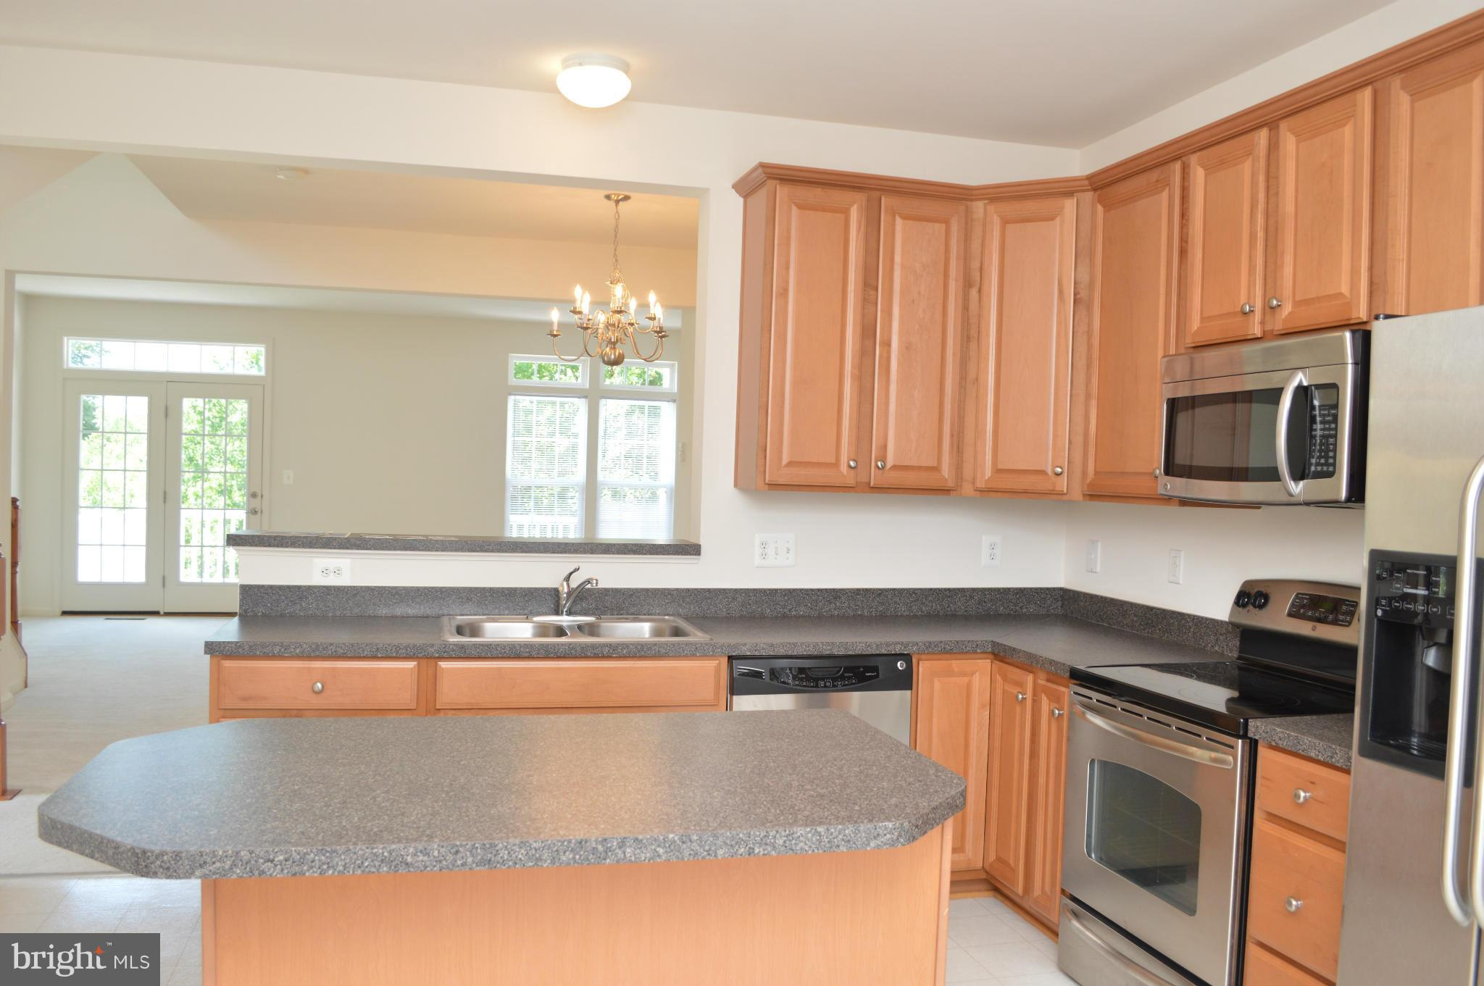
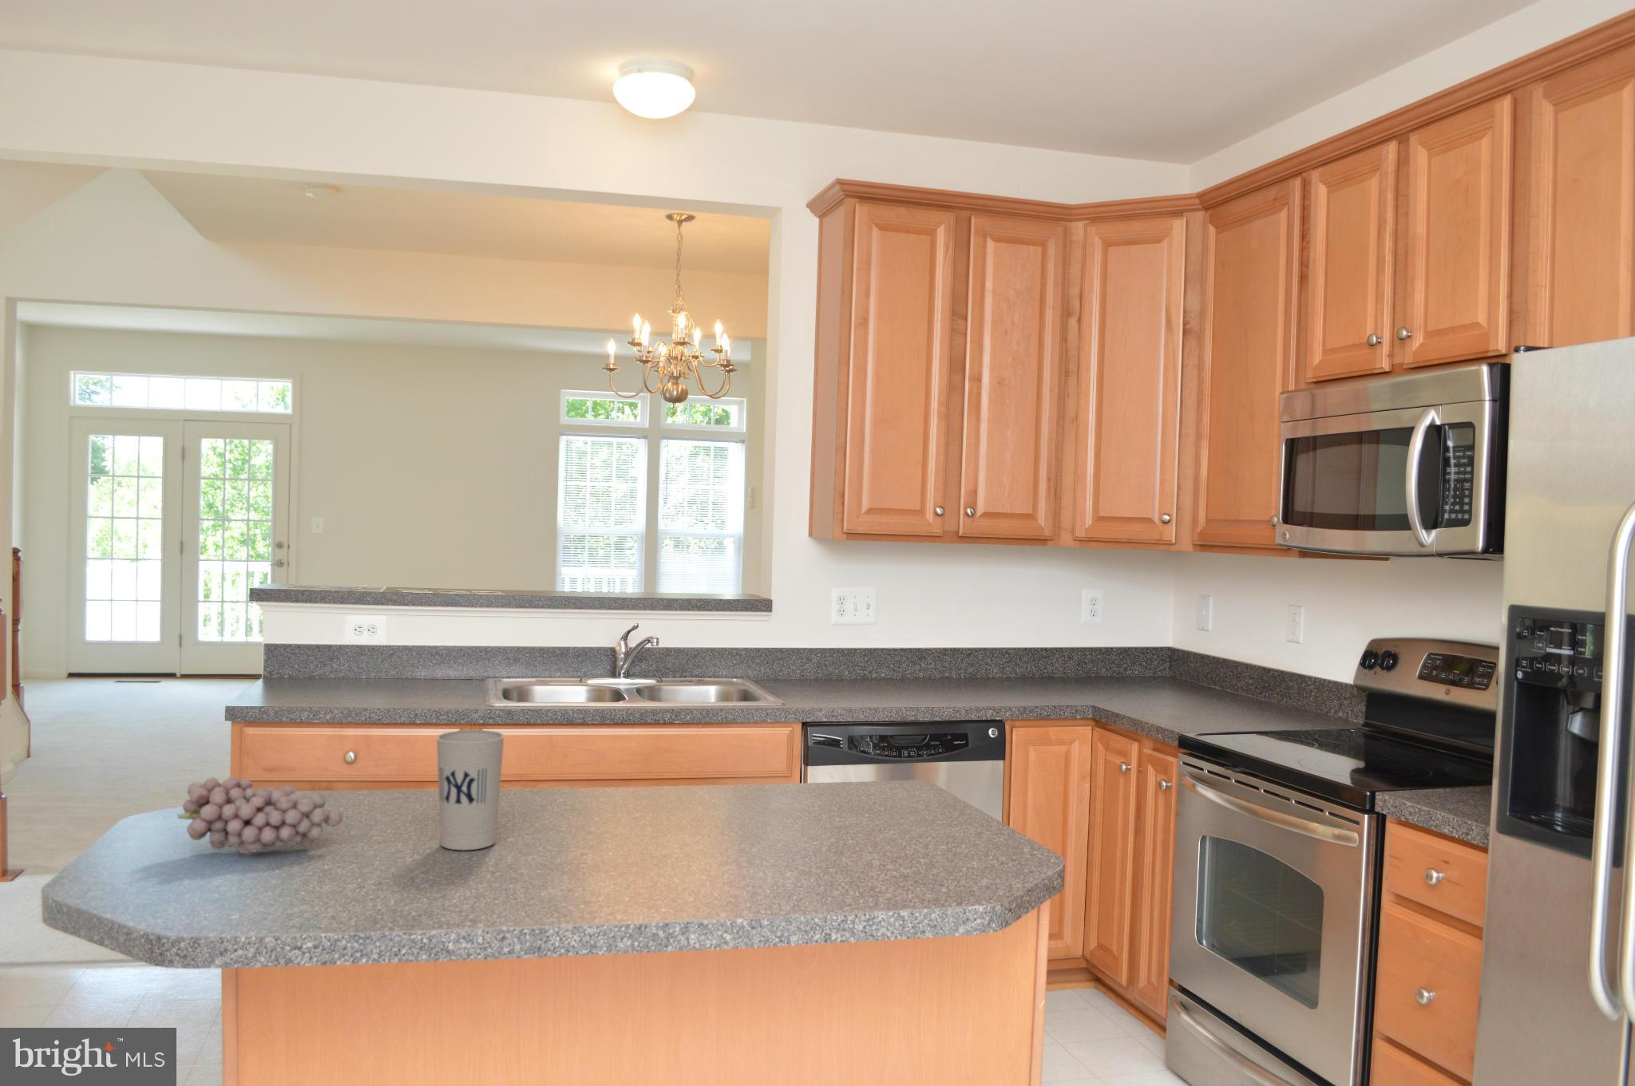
+ fruit (261, 814)
+ cup (469, 789)
